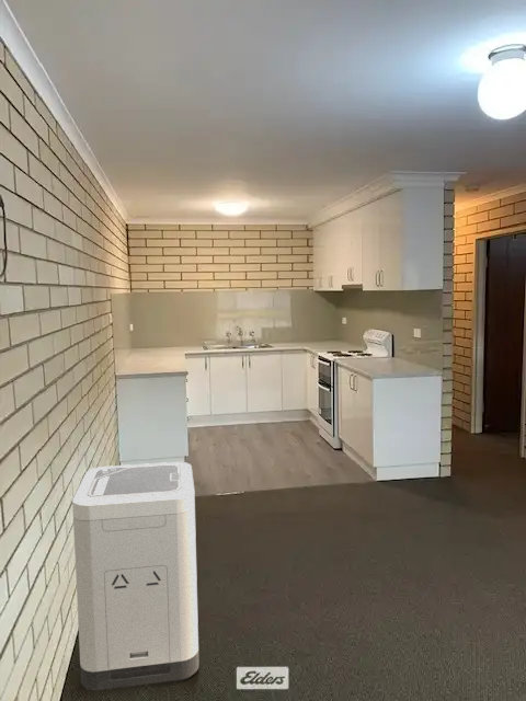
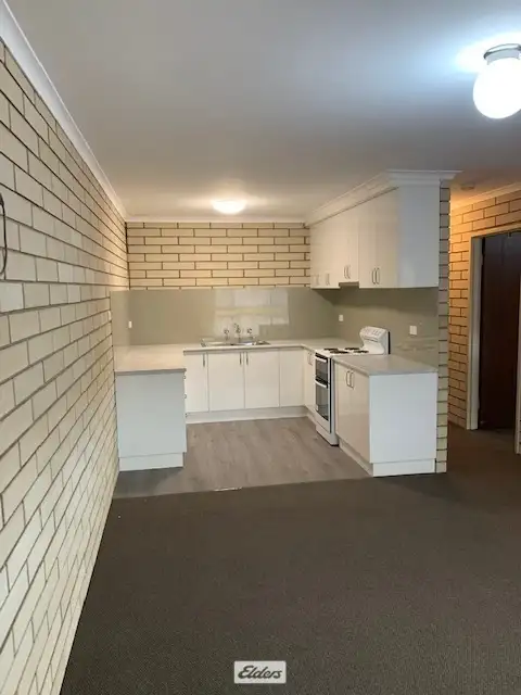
- trash can (140, 565)
